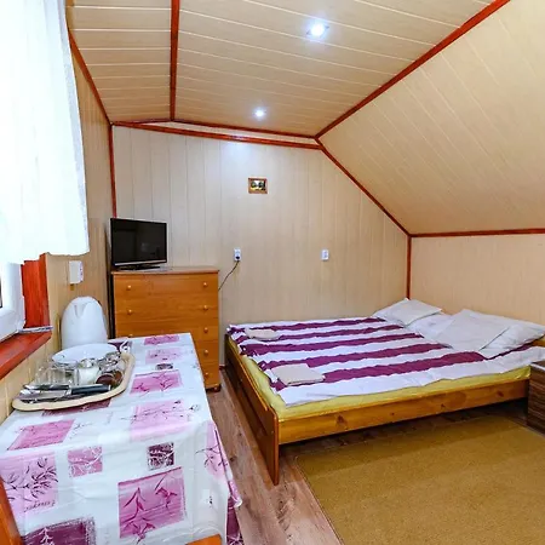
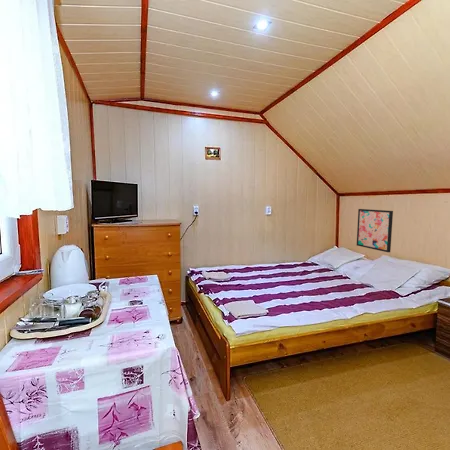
+ wall art (373, 229)
